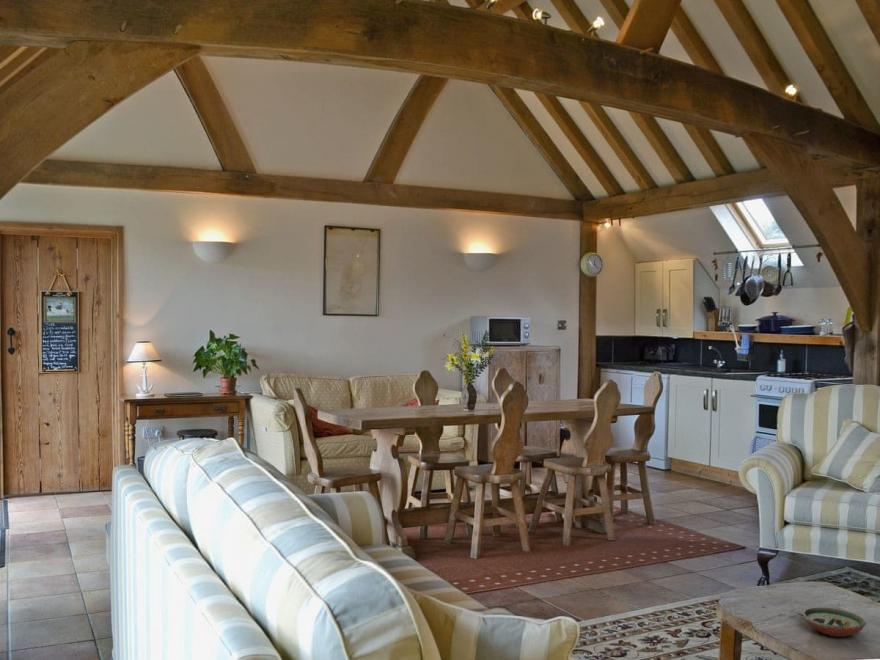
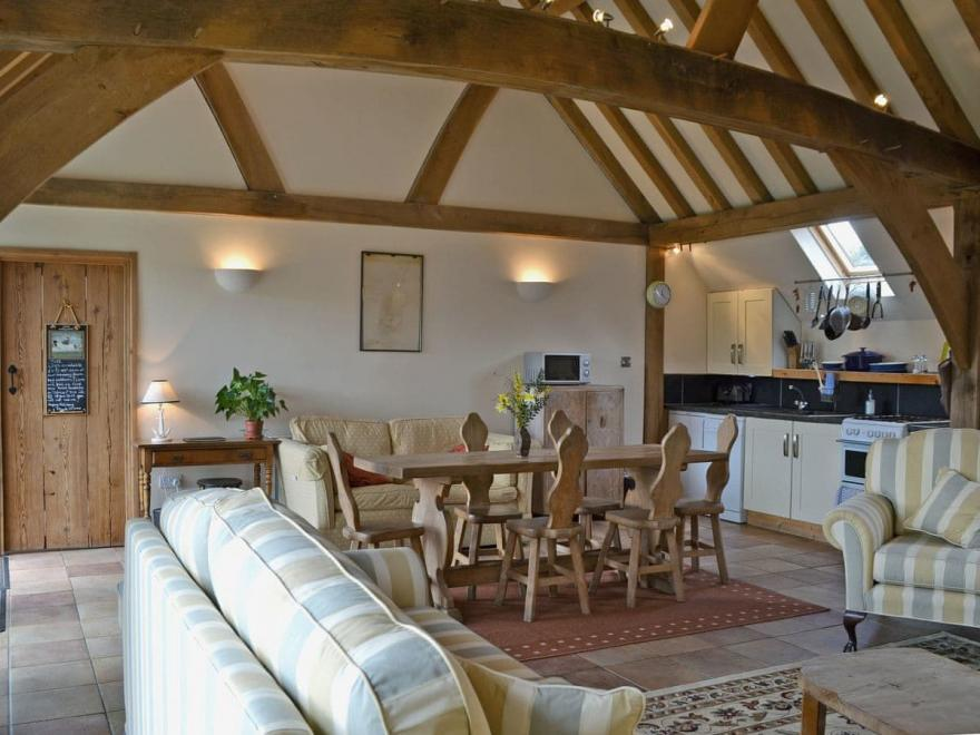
- decorative bowl (833, 624)
